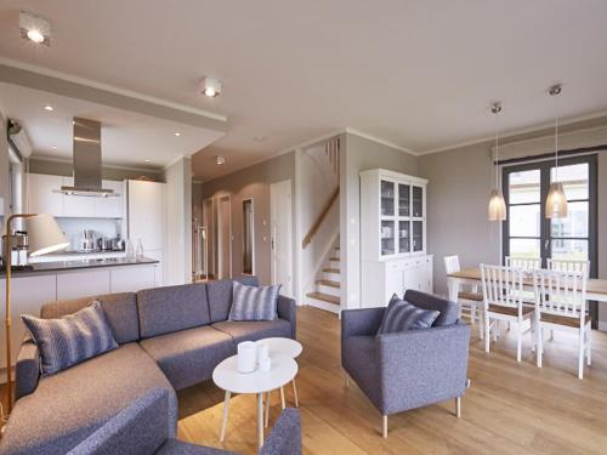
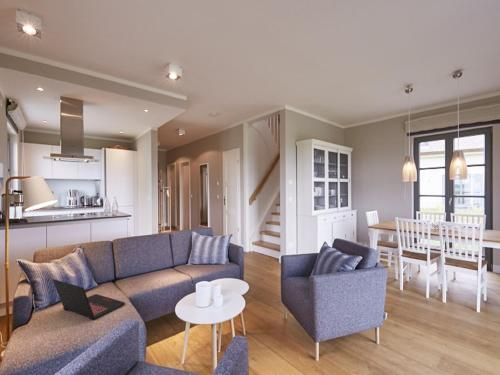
+ laptop (92, 295)
